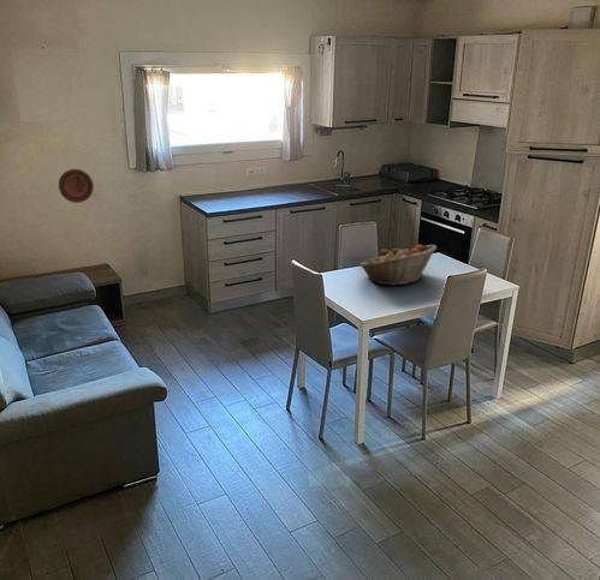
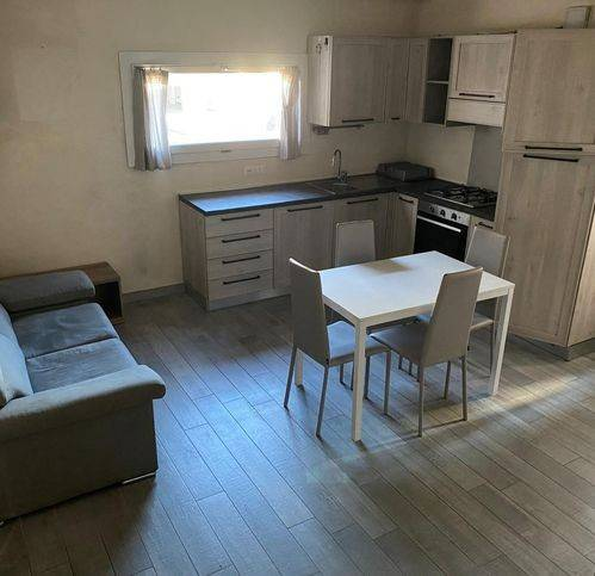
- decorative plate (76, 185)
- fruit basket (398, 261)
